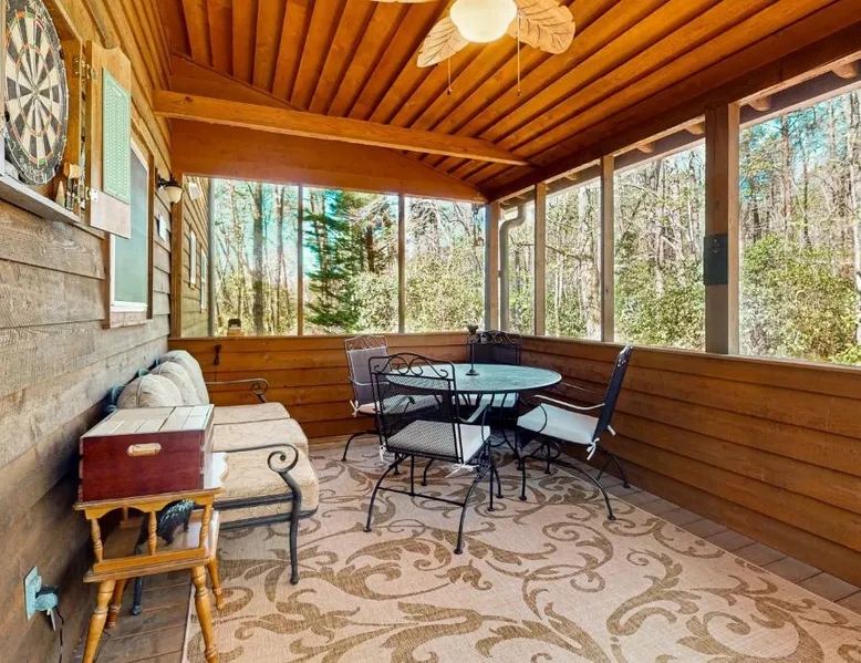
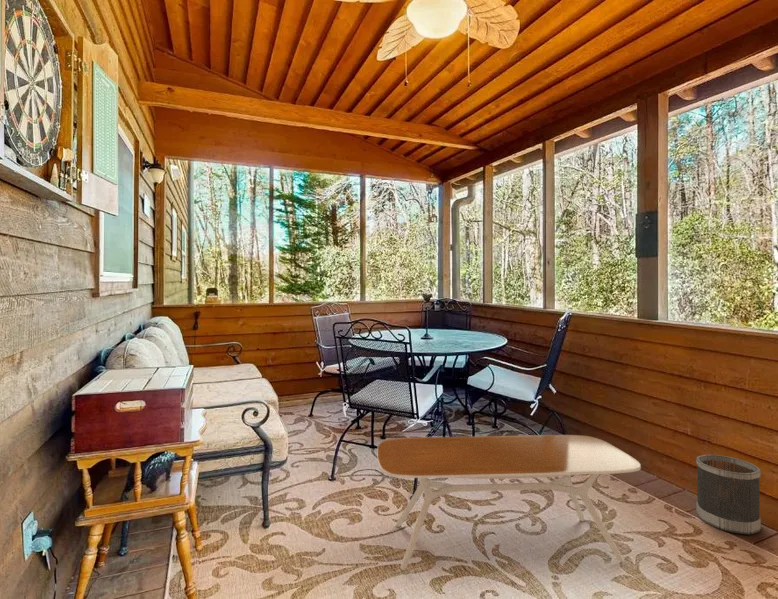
+ wastebasket (727, 491)
+ coffee table (498, 490)
